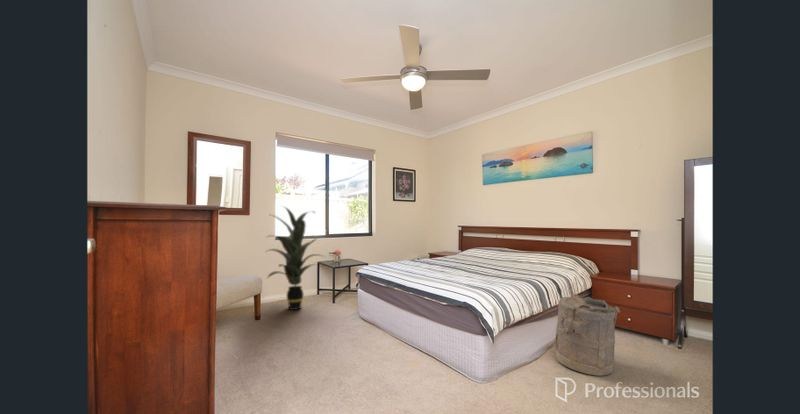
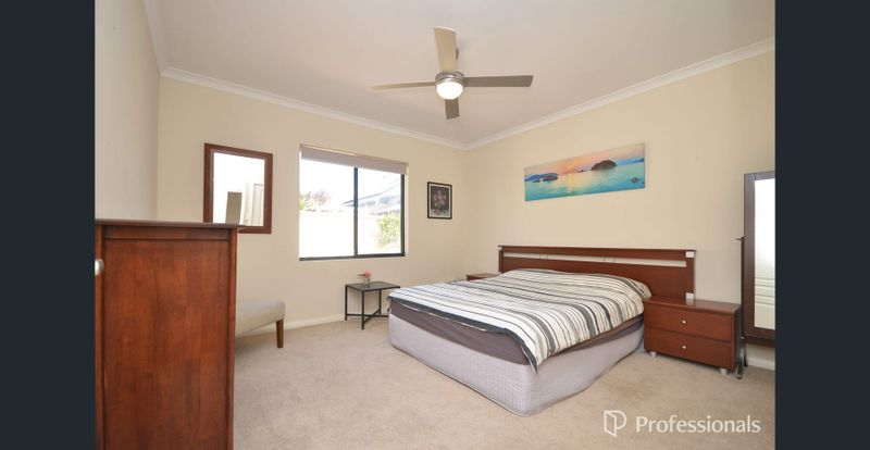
- indoor plant (290, 256)
- laundry hamper (582, 330)
